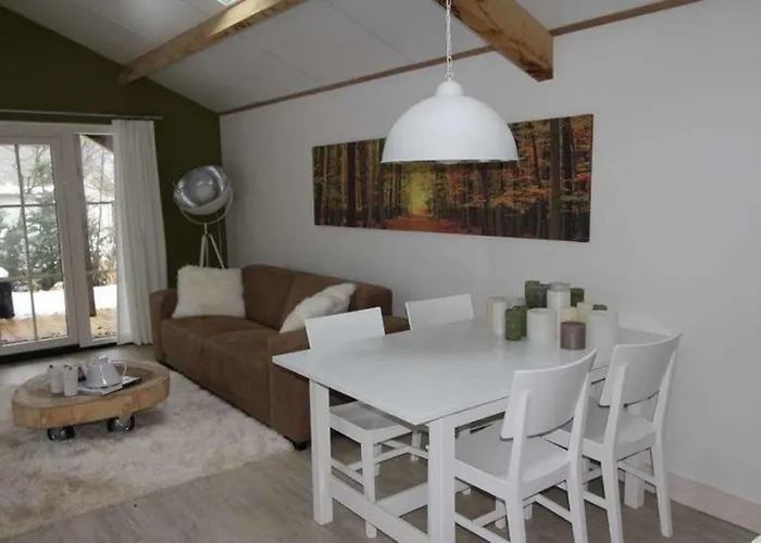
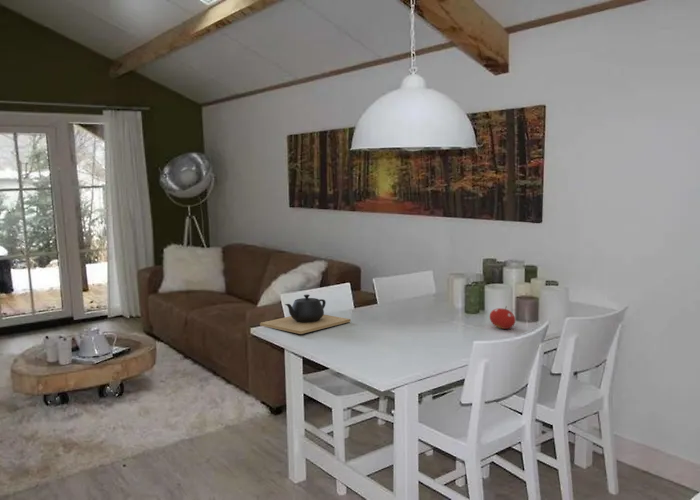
+ fruit (502, 317)
+ teapot (305, 309)
